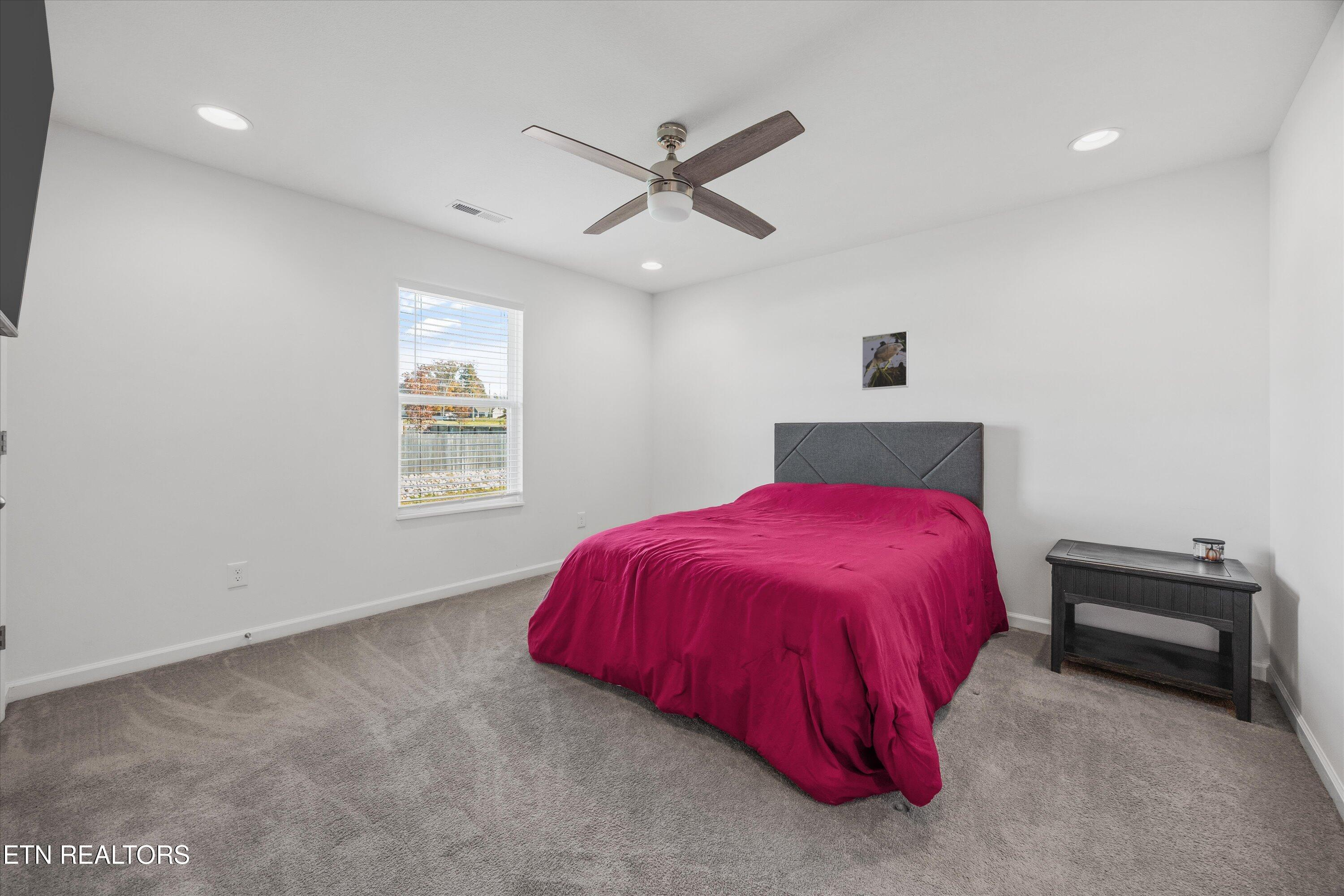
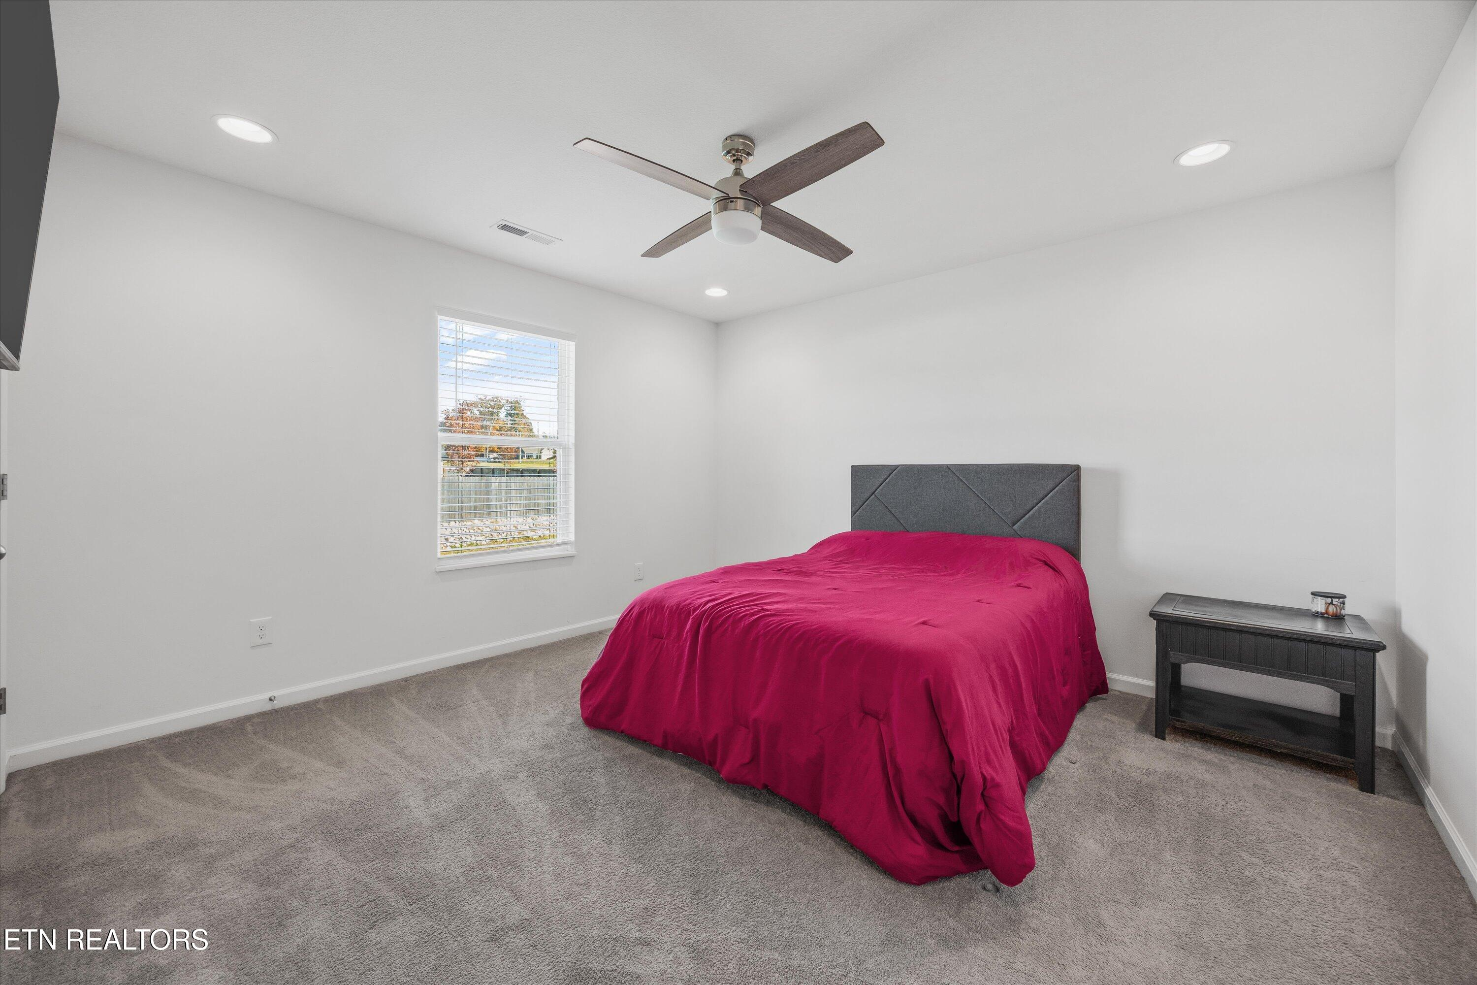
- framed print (884, 361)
